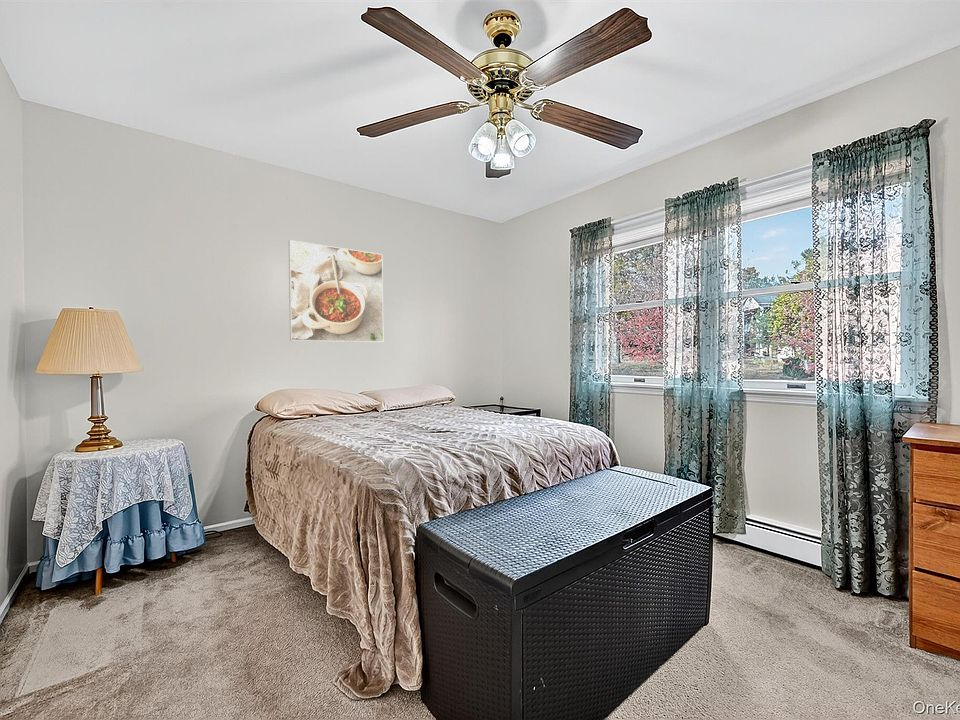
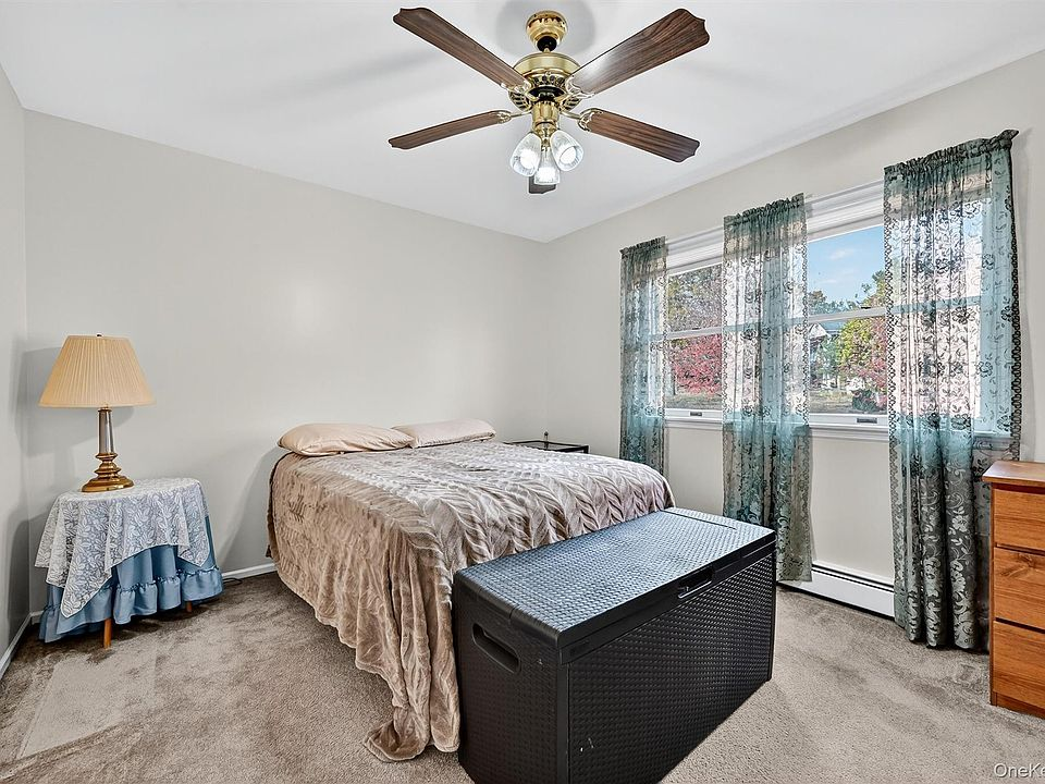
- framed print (339, 294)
